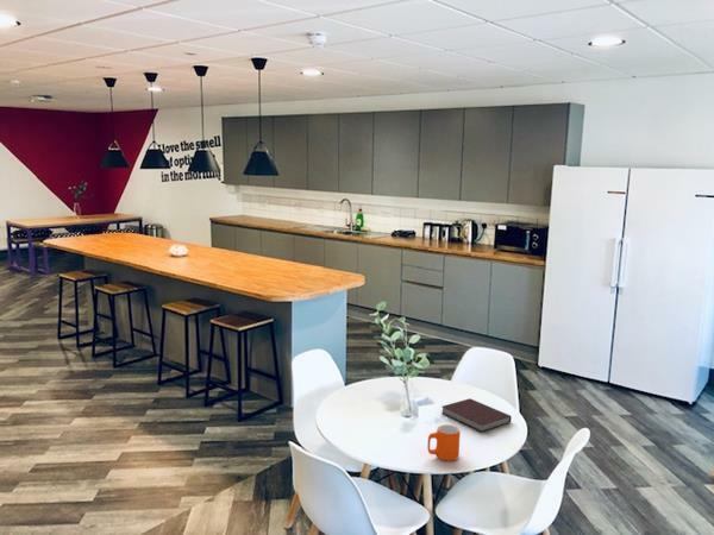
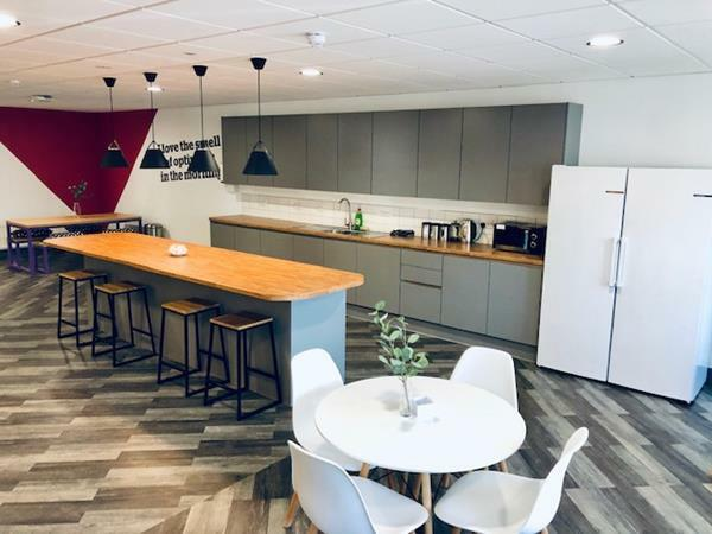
- mug (445, 443)
- notebook (475, 414)
